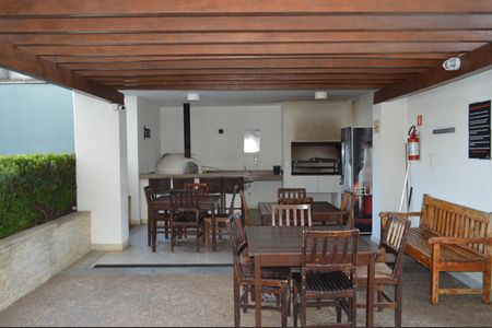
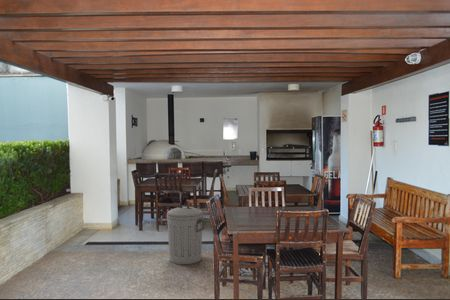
+ trash can (185, 232)
